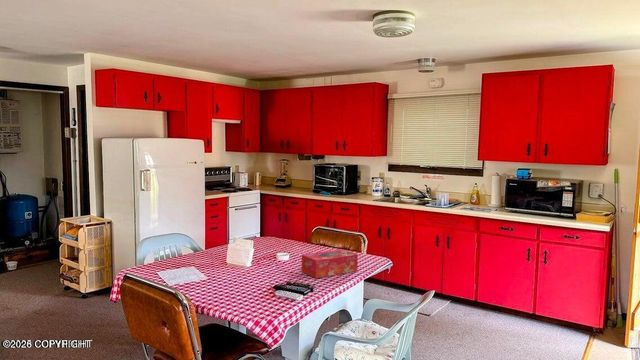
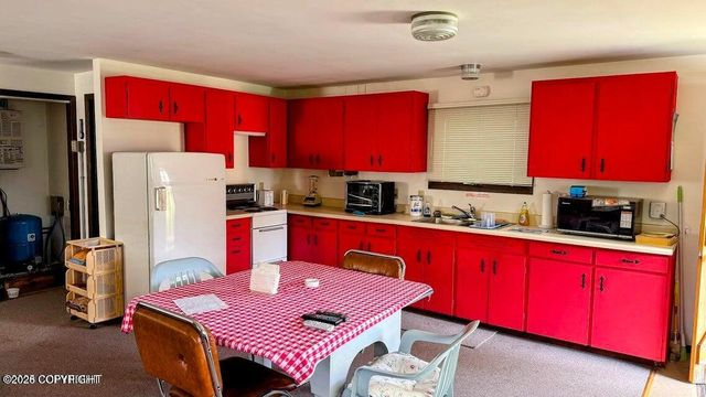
- tissue box (329, 262)
